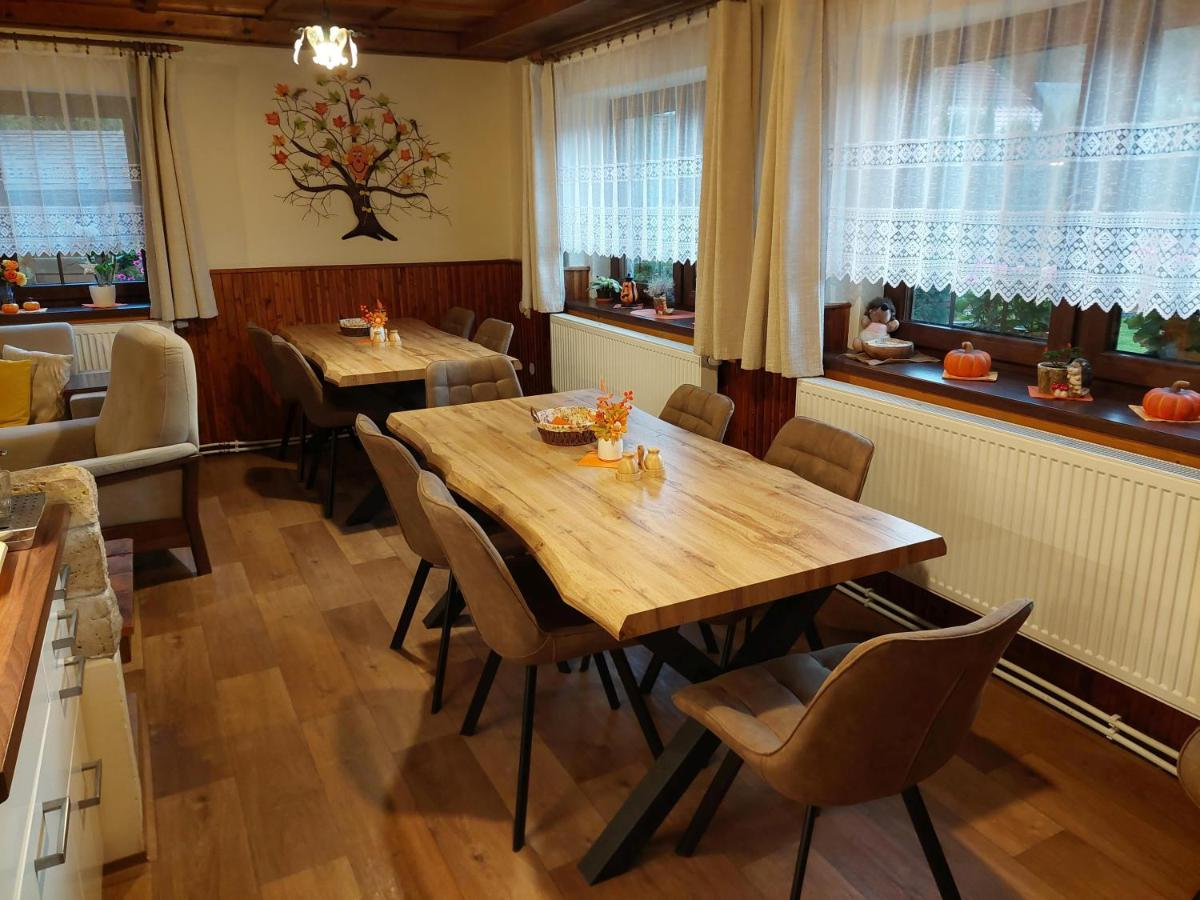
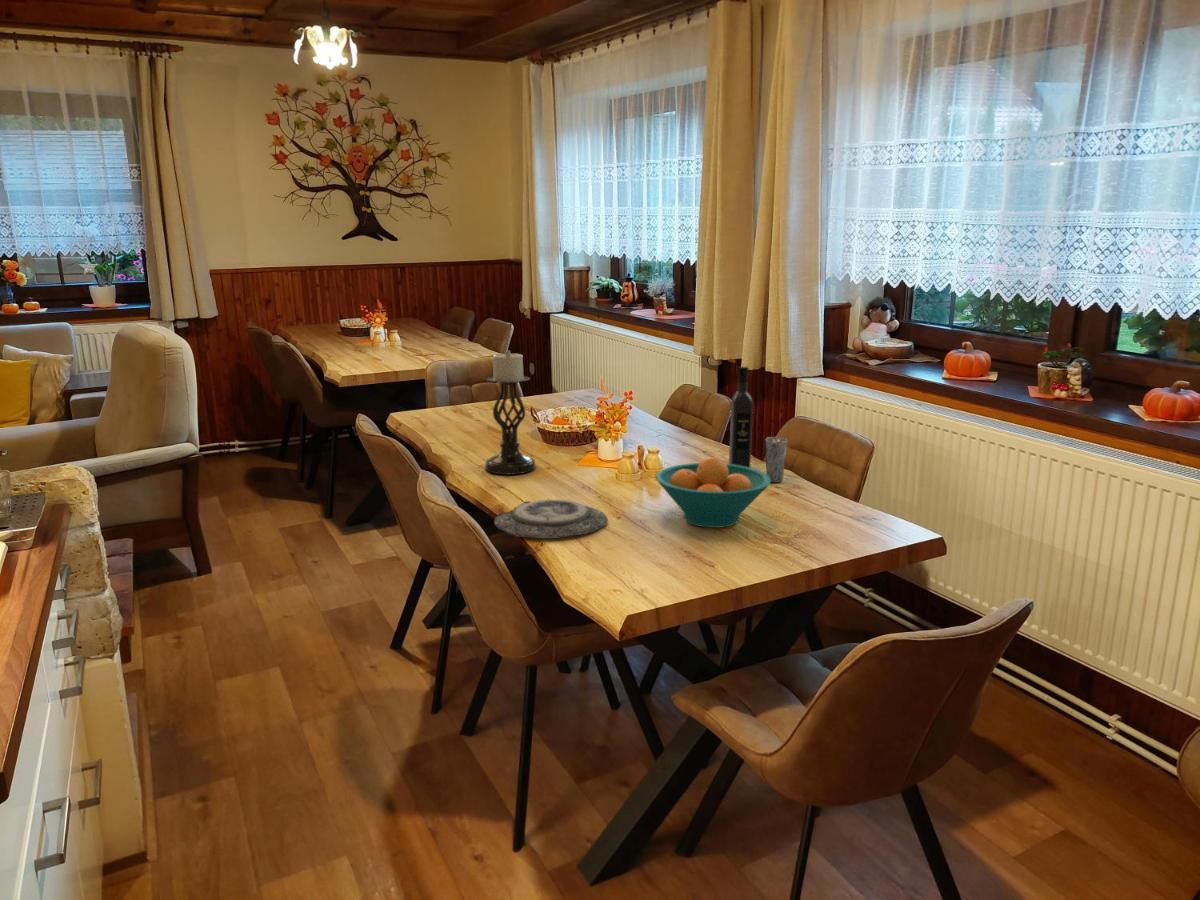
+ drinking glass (775, 459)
+ plate (551, 513)
+ fruit bowl (712, 488)
+ wine bottle (741, 417)
+ candle holder (509, 410)
